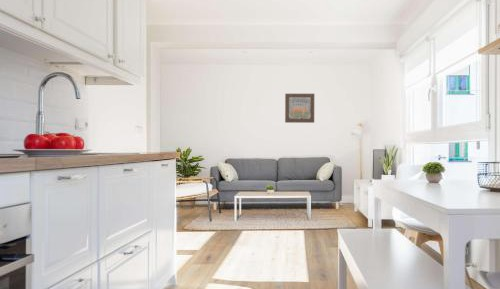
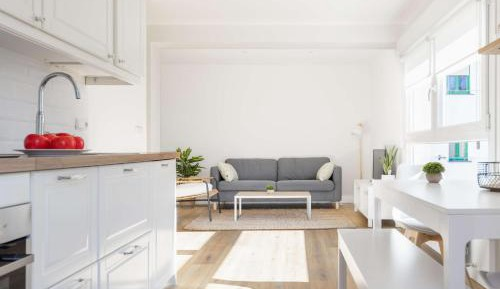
- wall art (299, 108)
